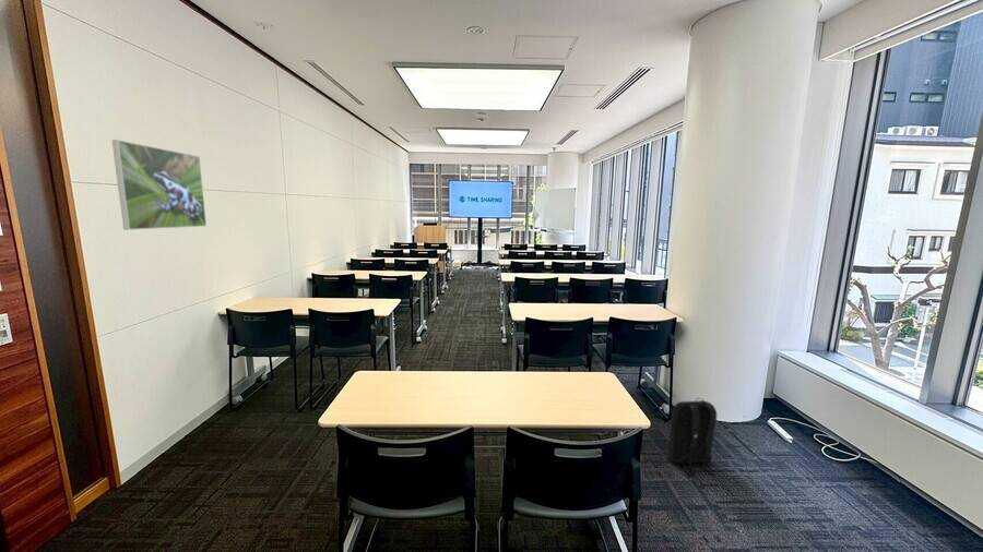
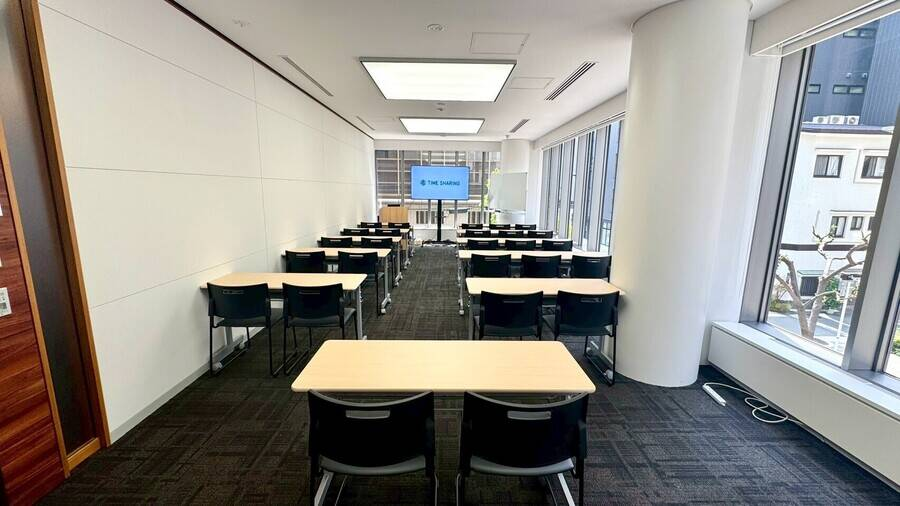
- backpack (696, 432)
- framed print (165, 189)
